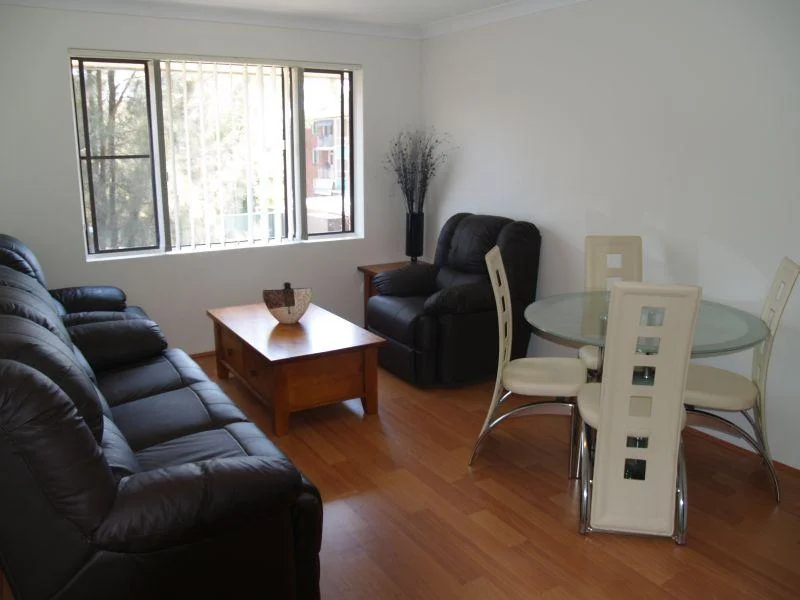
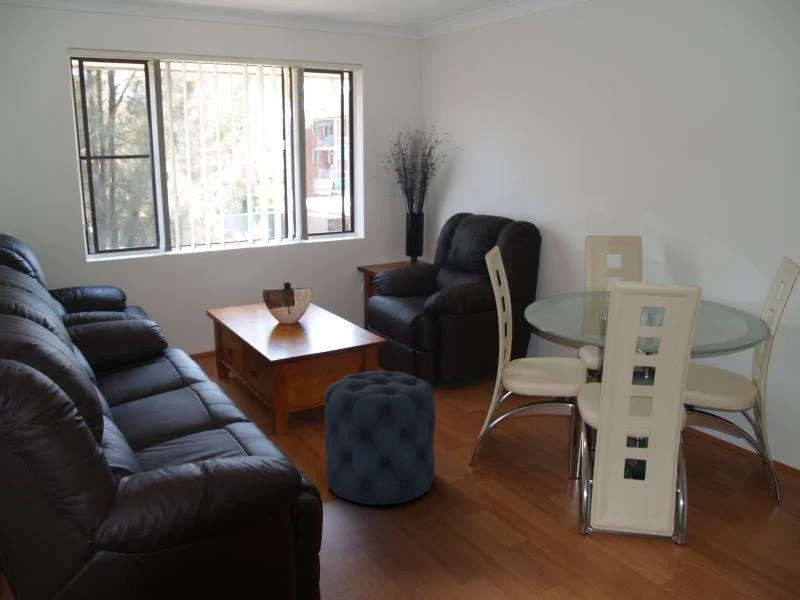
+ ottoman (380, 431)
